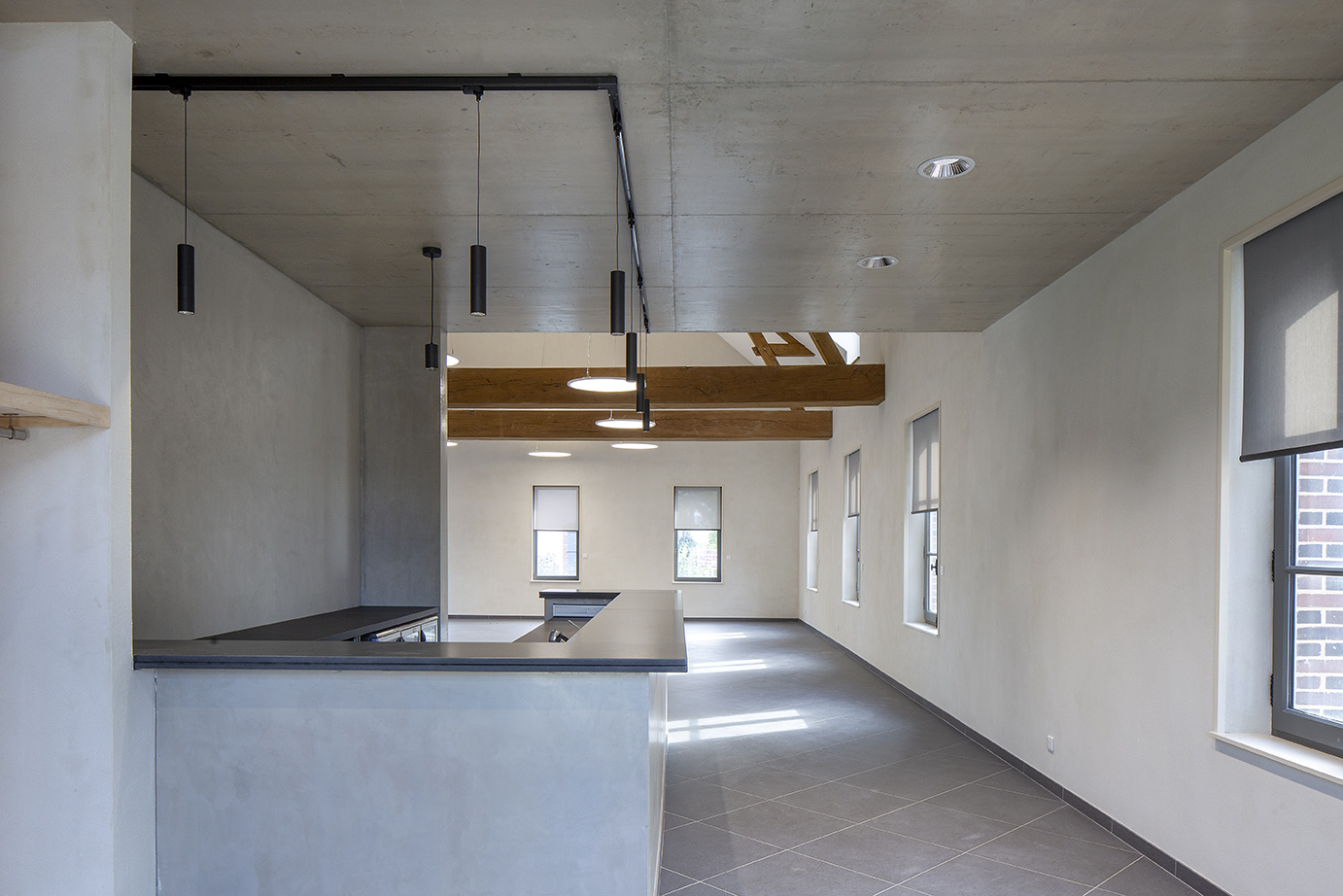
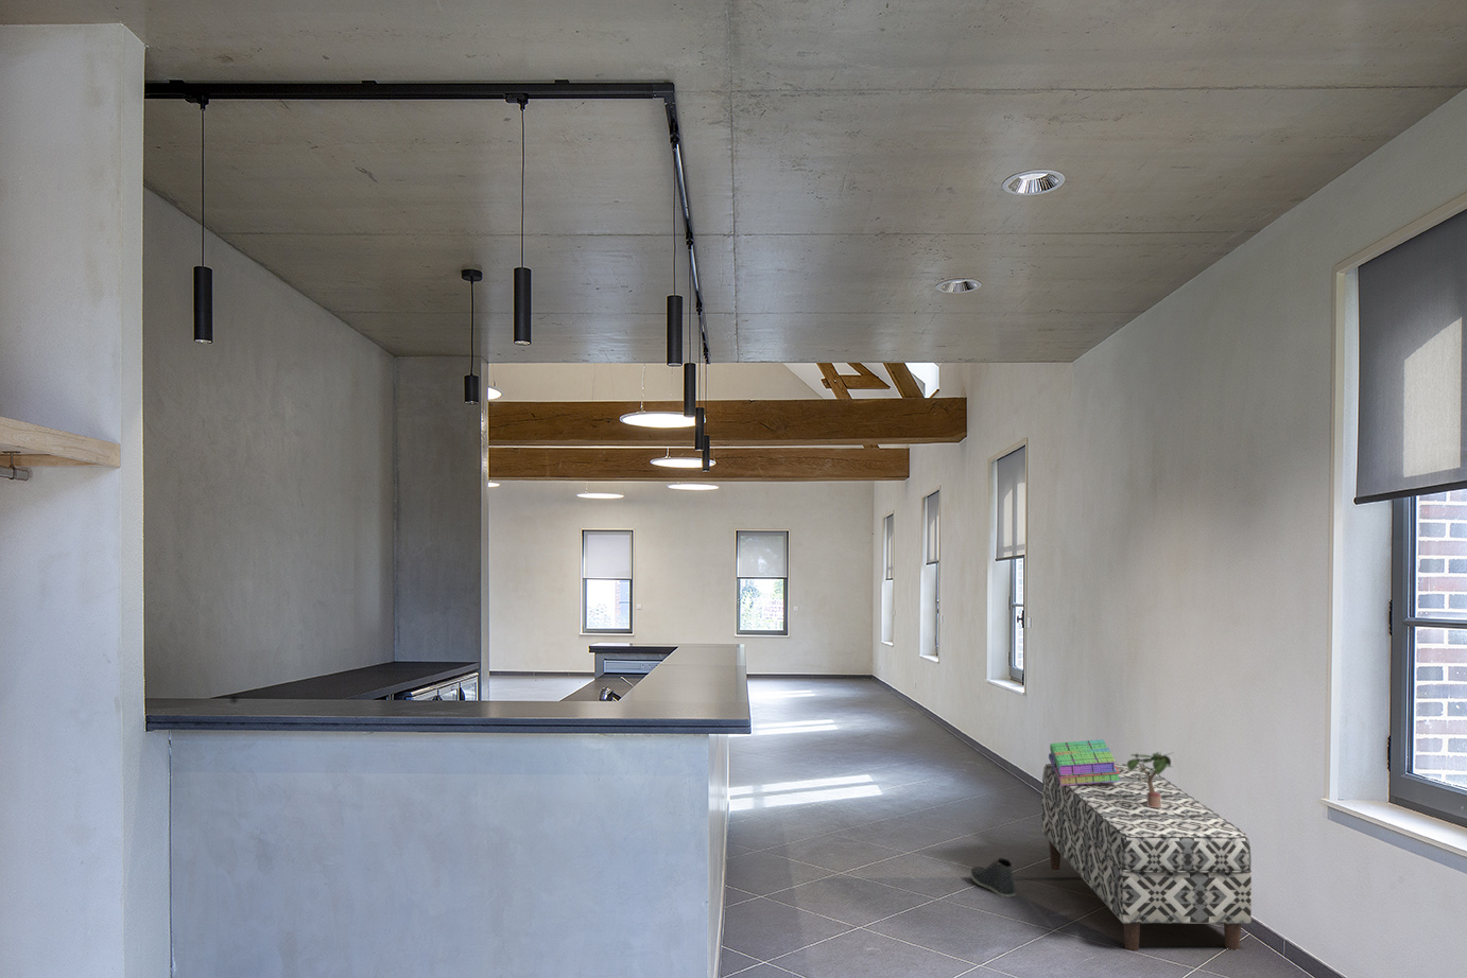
+ potted plant (1151, 779)
+ sneaker (994, 870)
+ stack of books (1084, 766)
+ bench (1134, 851)
